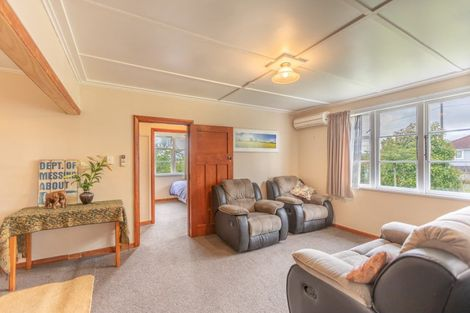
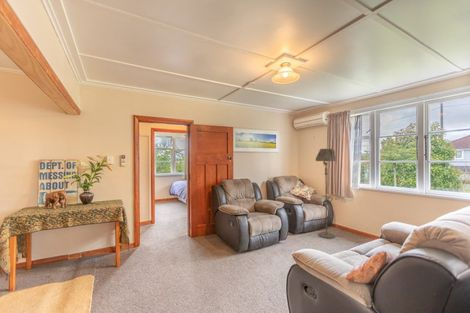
+ floor lamp (326, 192)
